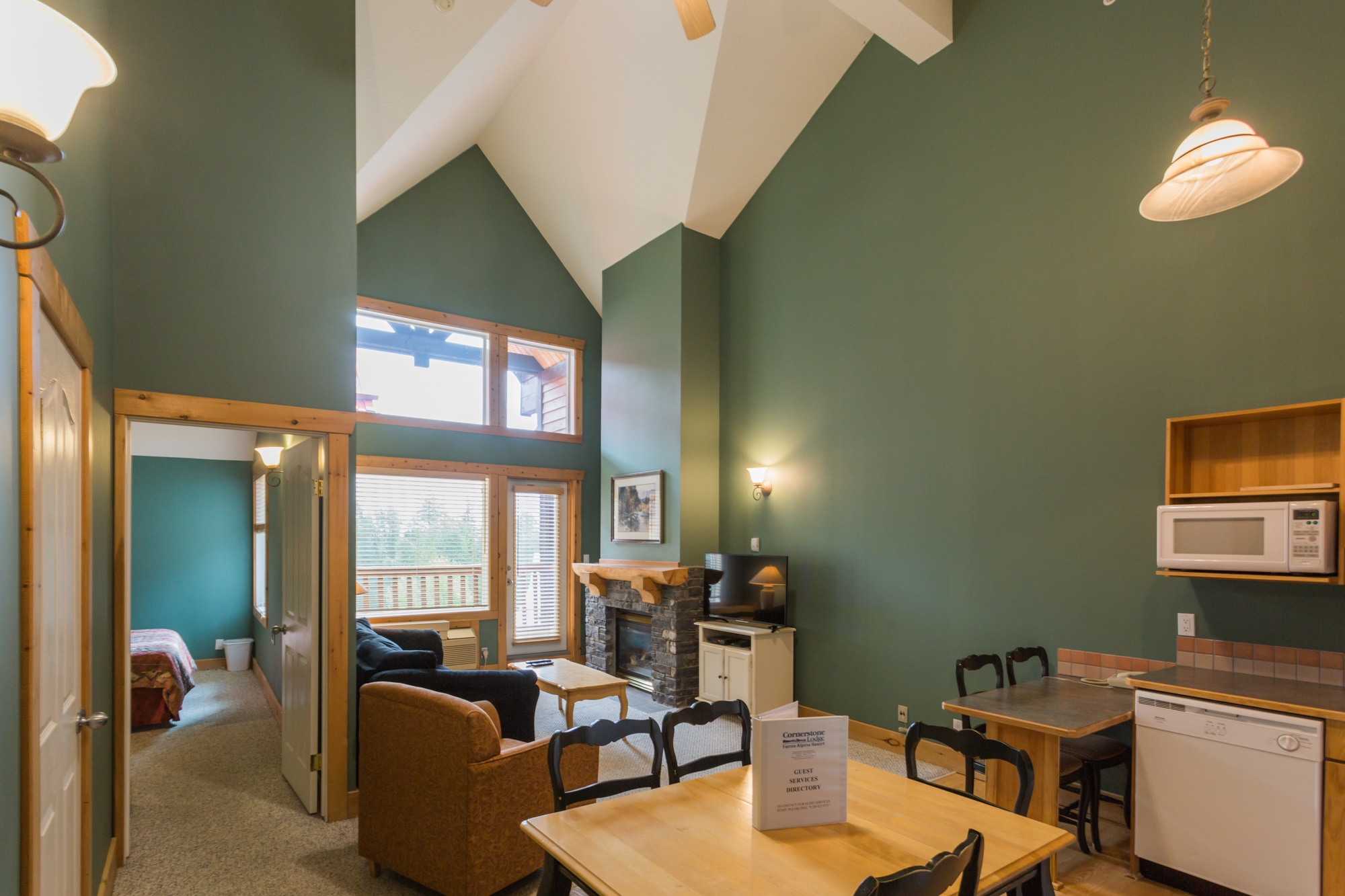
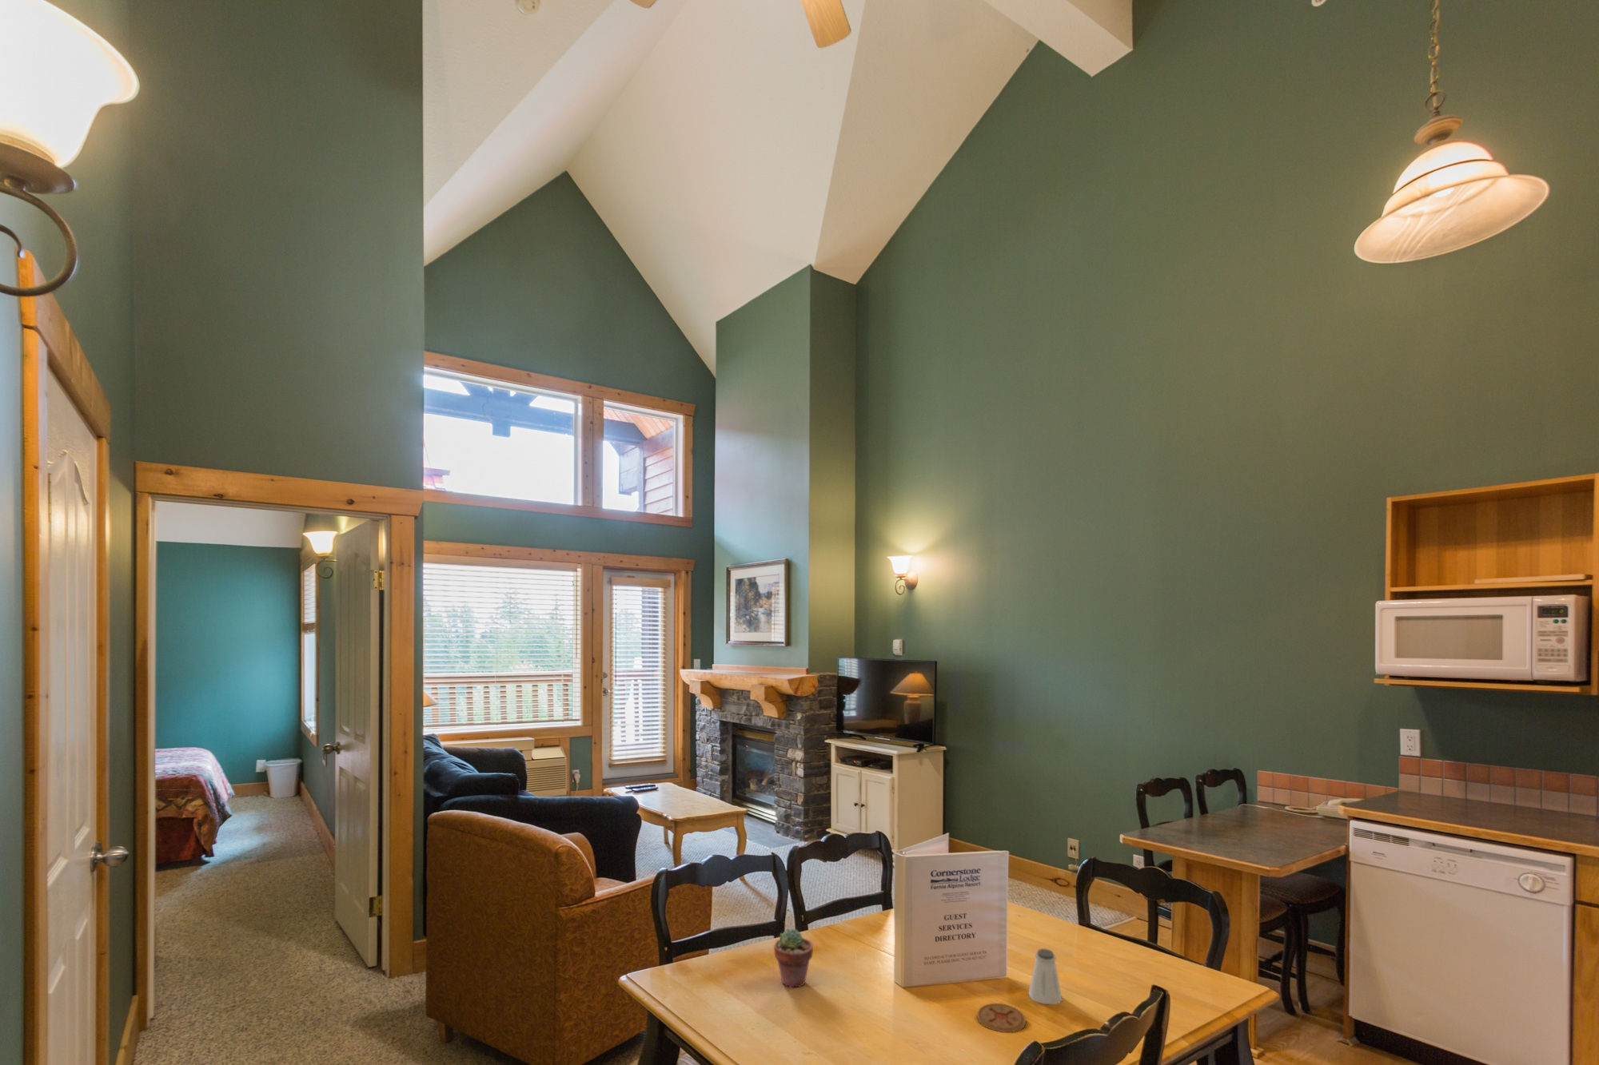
+ coaster (1001, 1017)
+ saltshaker (1045, 973)
+ potted succulent (793, 954)
